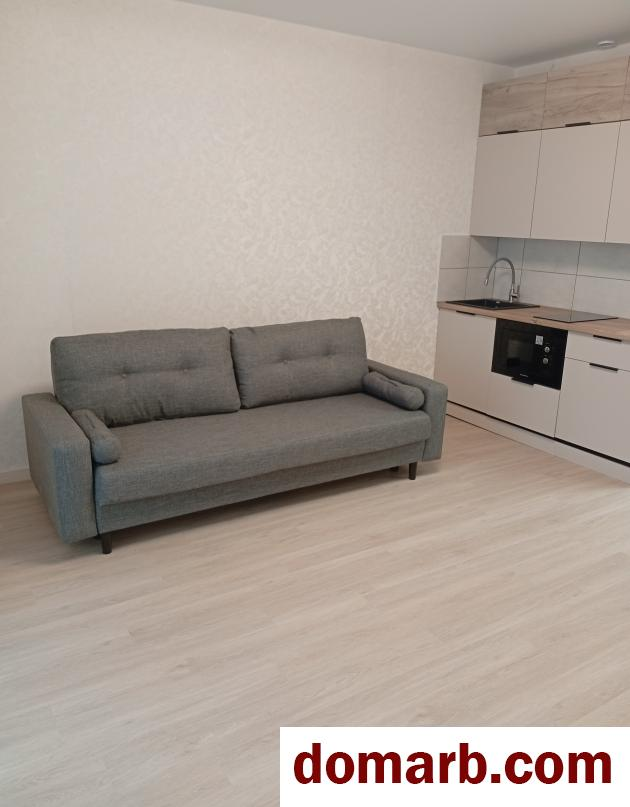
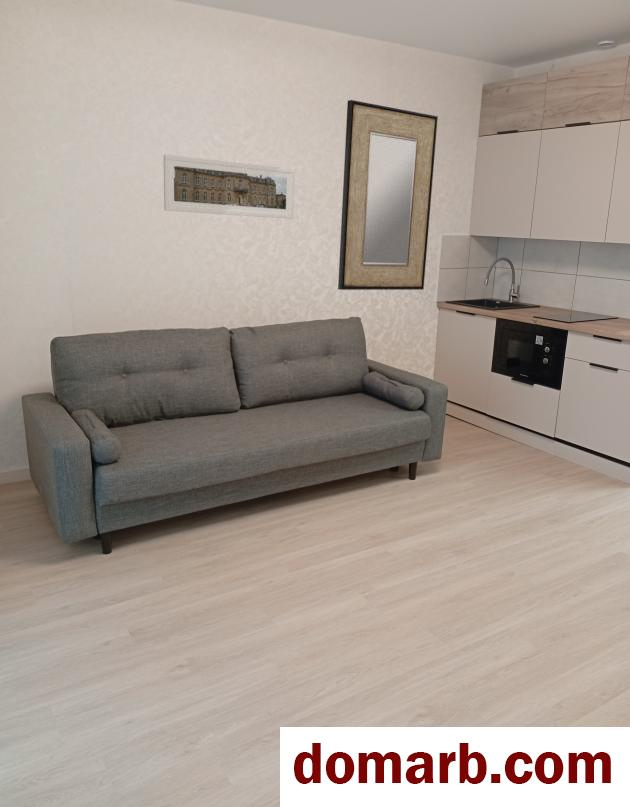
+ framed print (232, 188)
+ home mirror (388, 202)
